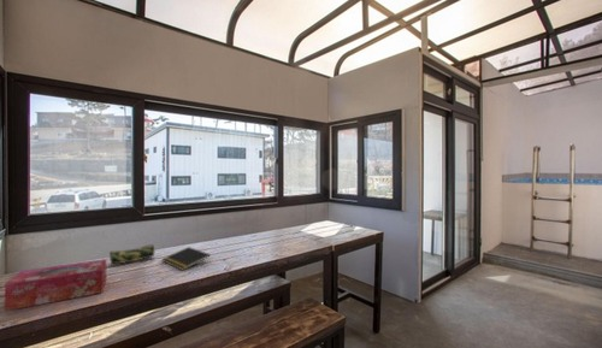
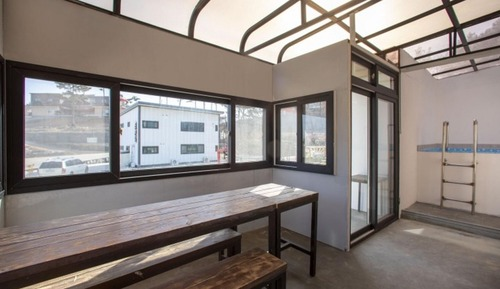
- pencil case (131, 254)
- notepad (185, 256)
- tissue box (61, 282)
